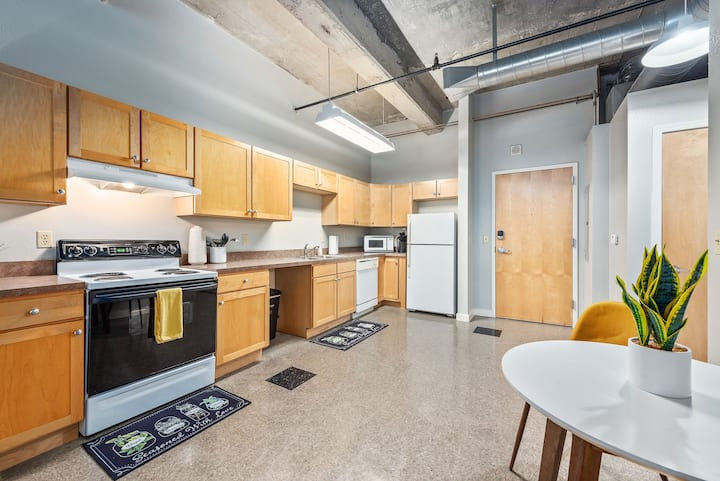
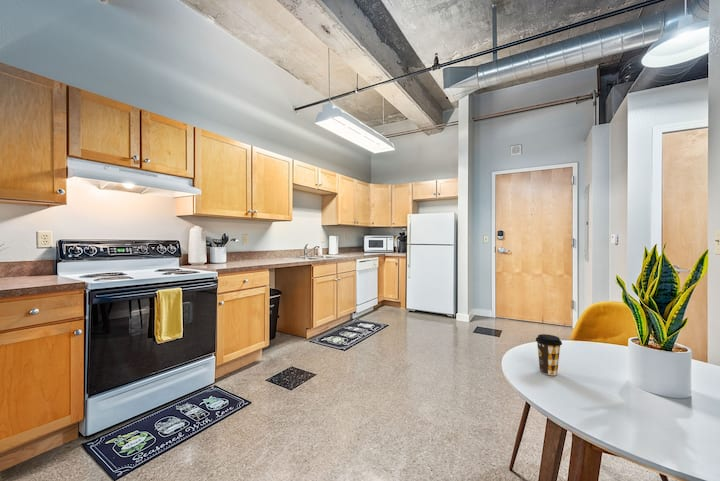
+ coffee cup (548, 354)
